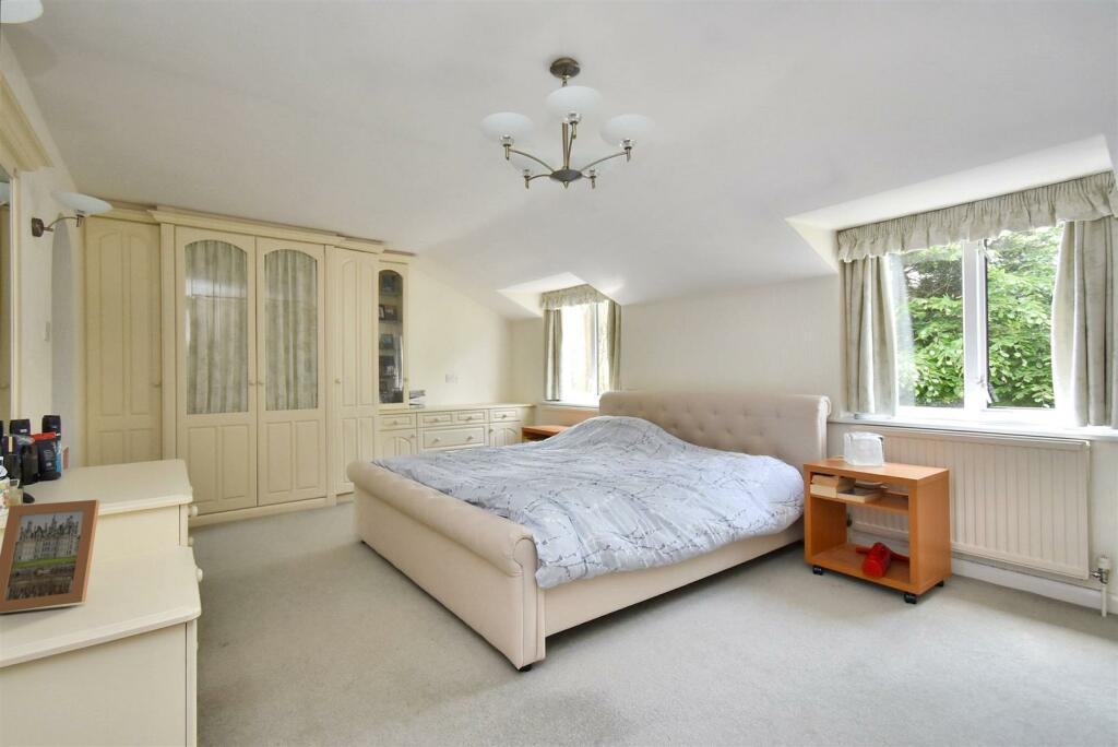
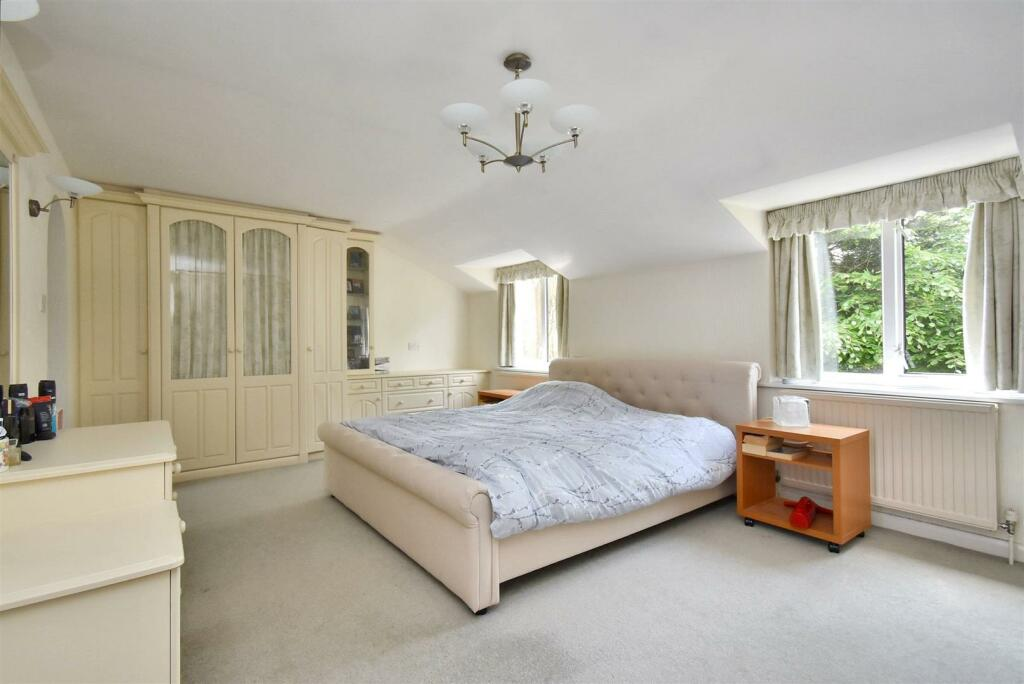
- picture frame (56, 548)
